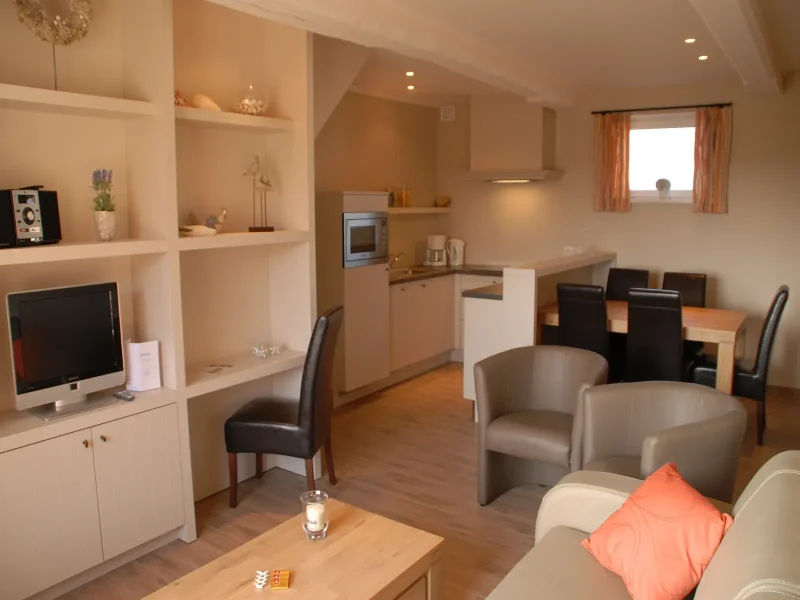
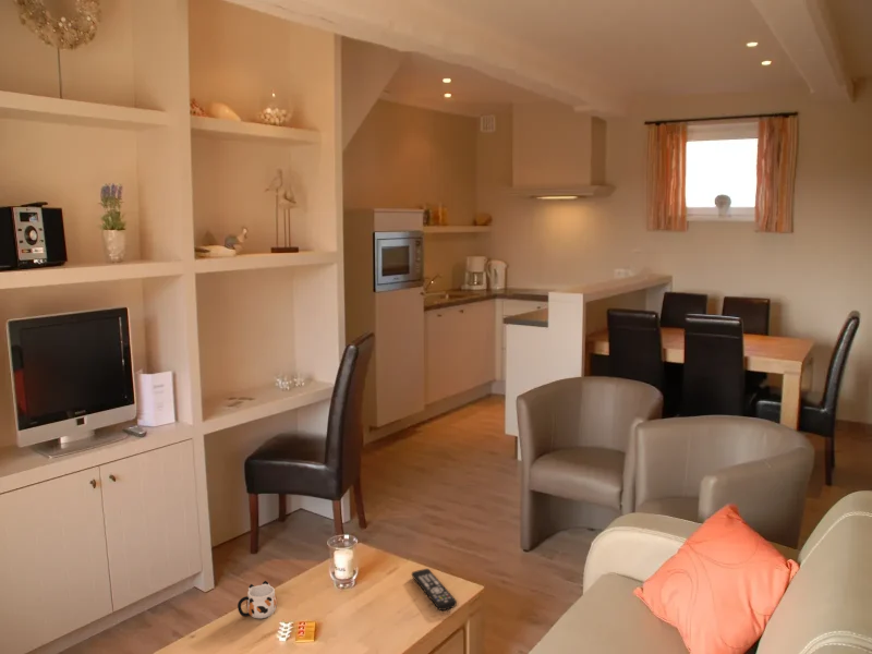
+ mug (256, 601)
+ remote control (433, 589)
